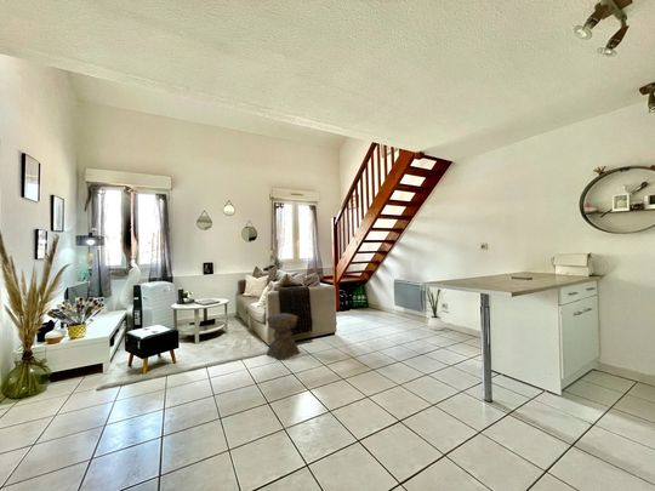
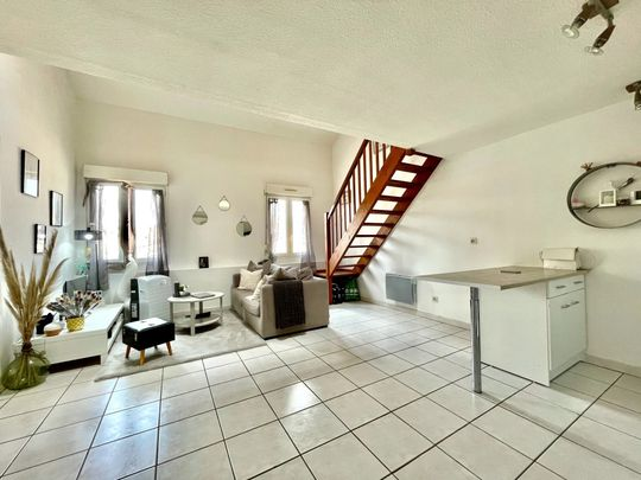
- stool (283, 335)
- house plant (433, 304)
